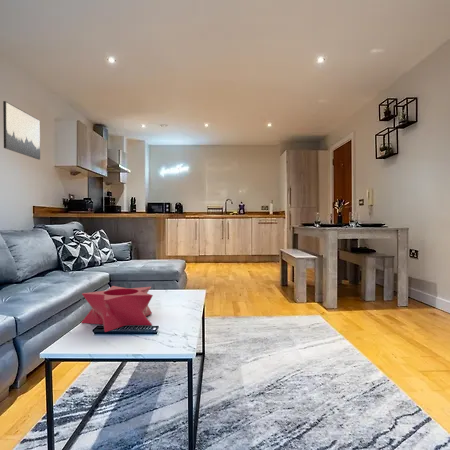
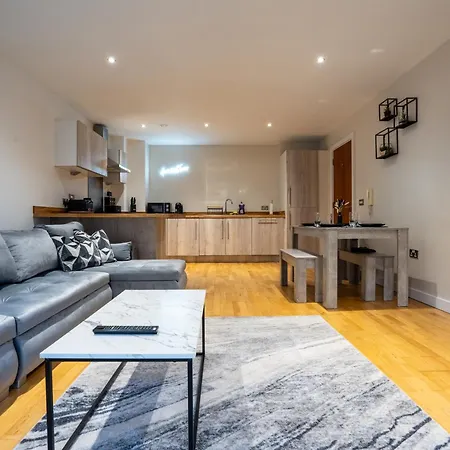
- wall art (23, 132)
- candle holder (124, 306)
